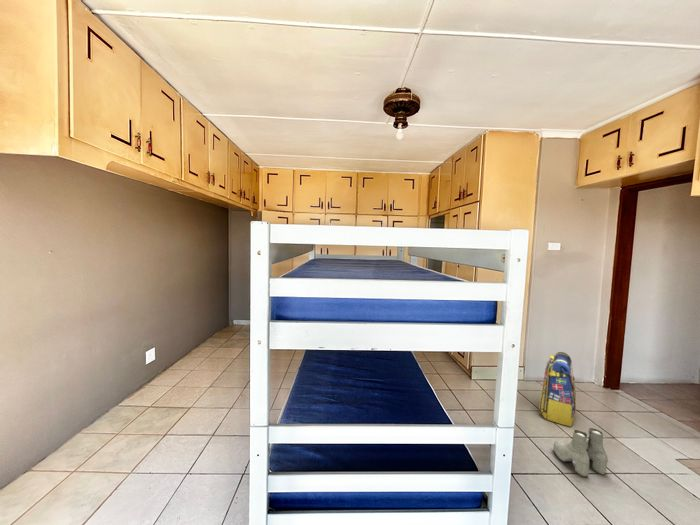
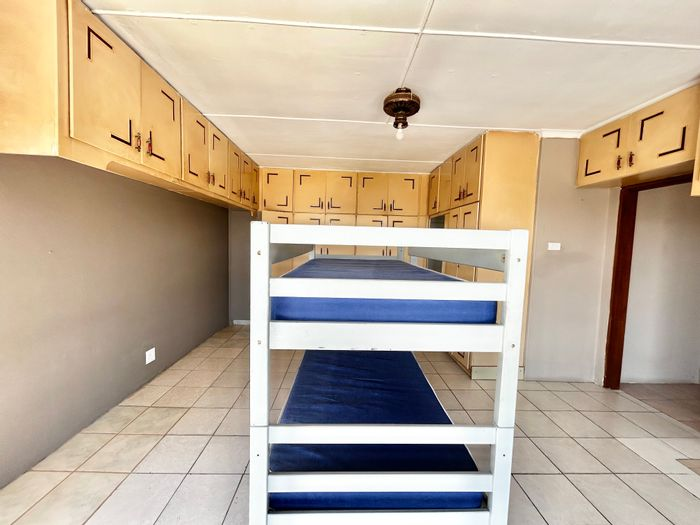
- boots (580, 444)
- backpack (558, 385)
